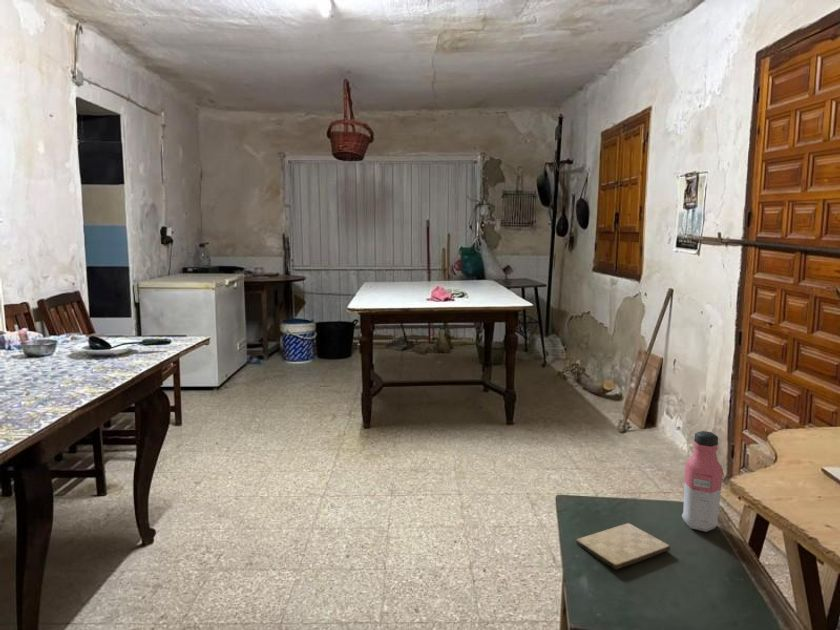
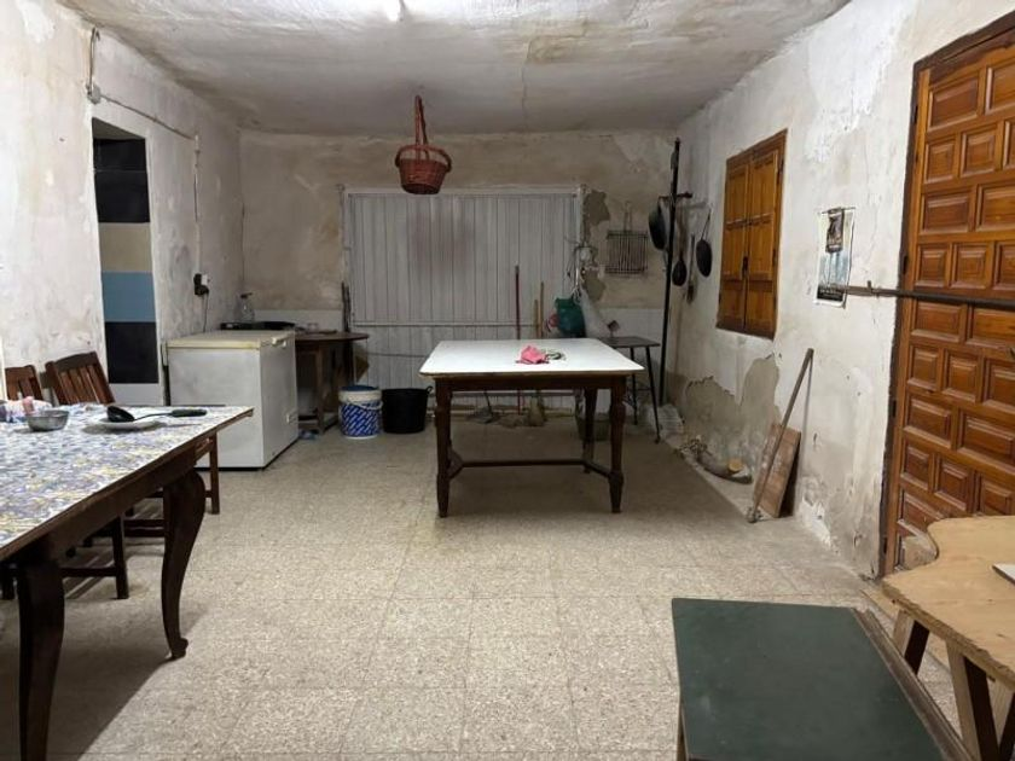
- cutting board (622, 544)
- water bottle (703, 479)
